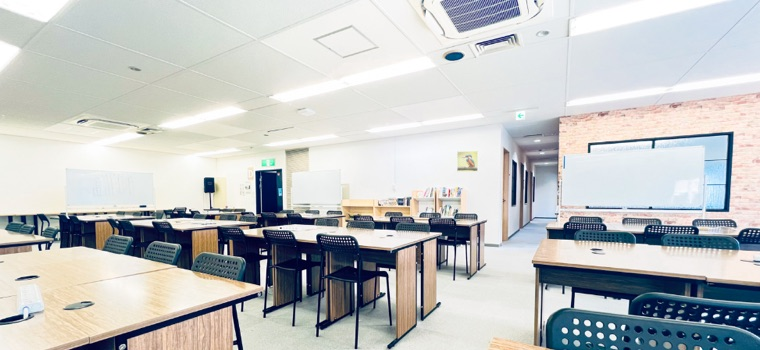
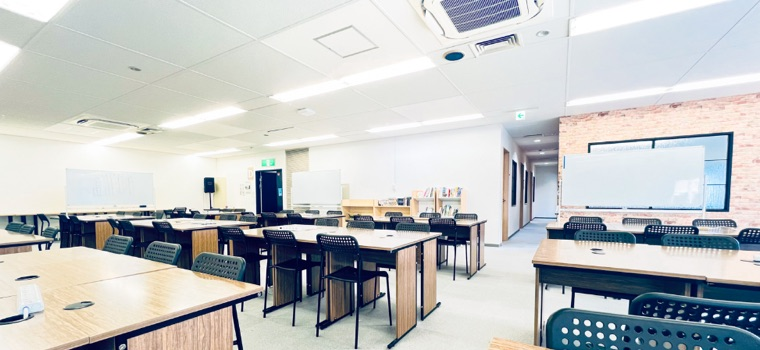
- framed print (467, 161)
